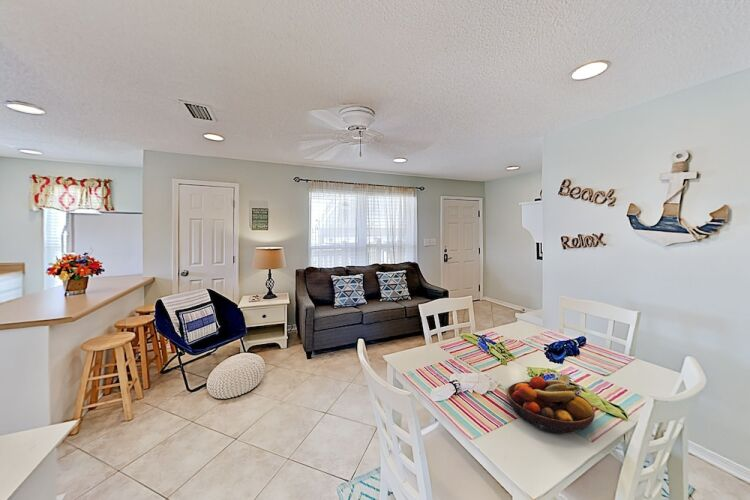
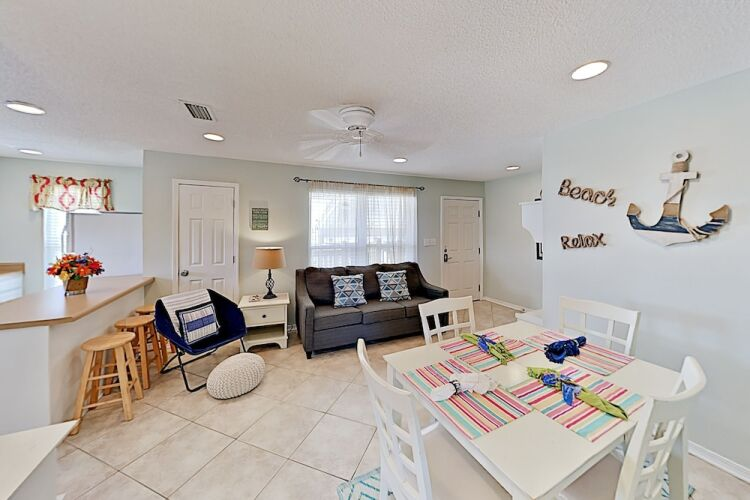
- fruit bowl (547, 395)
